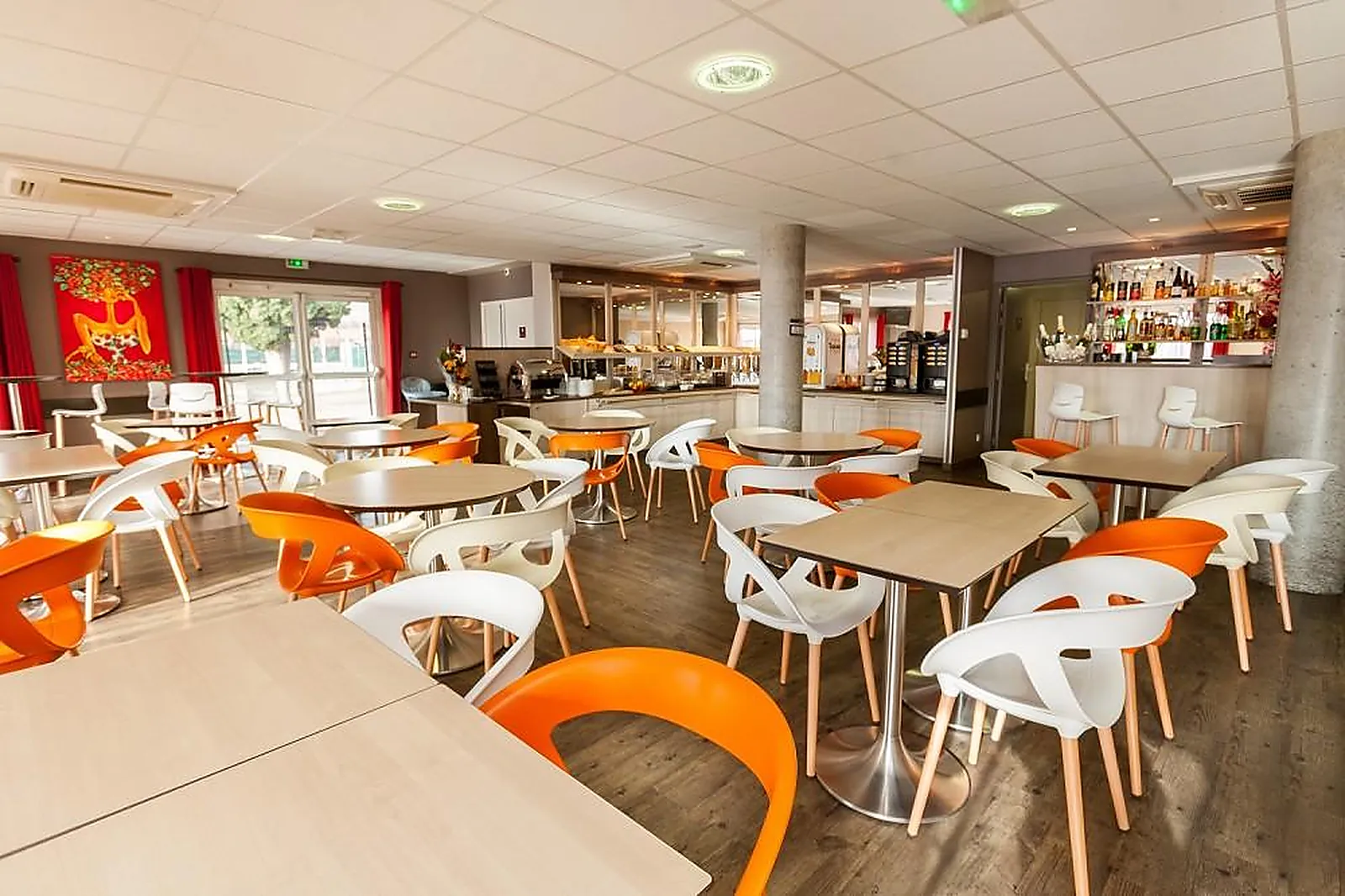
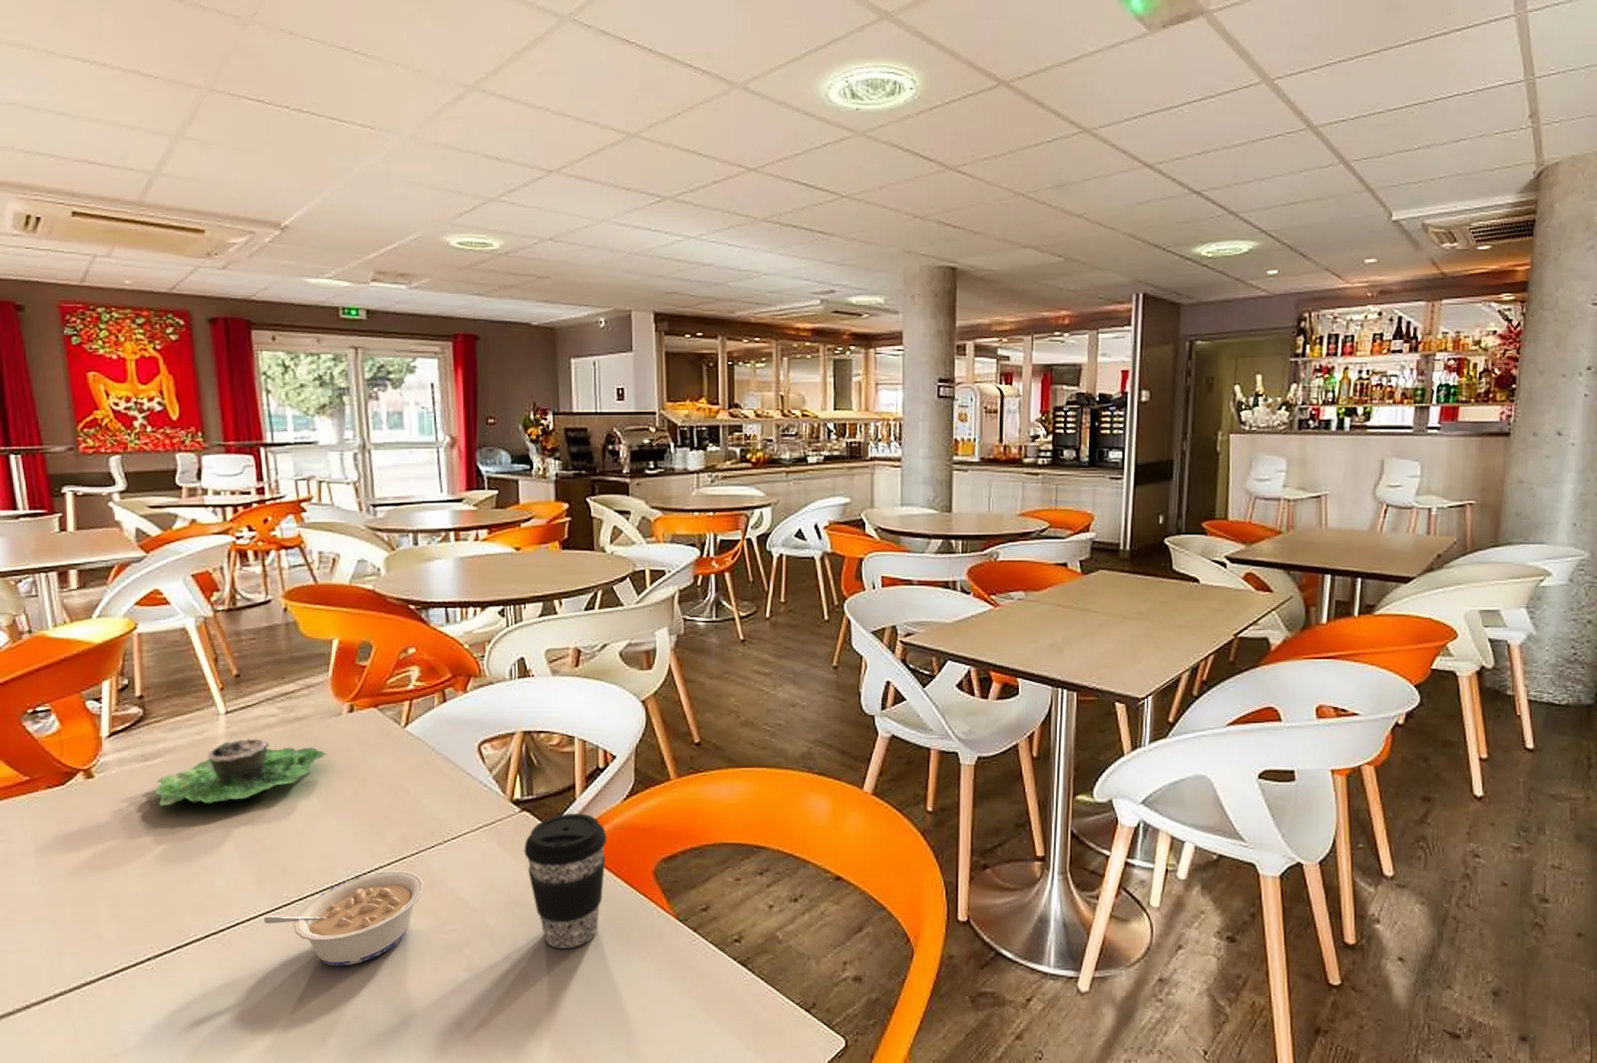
+ coffee cup (568, 880)
+ legume (357, 921)
+ succulent planter (235, 762)
